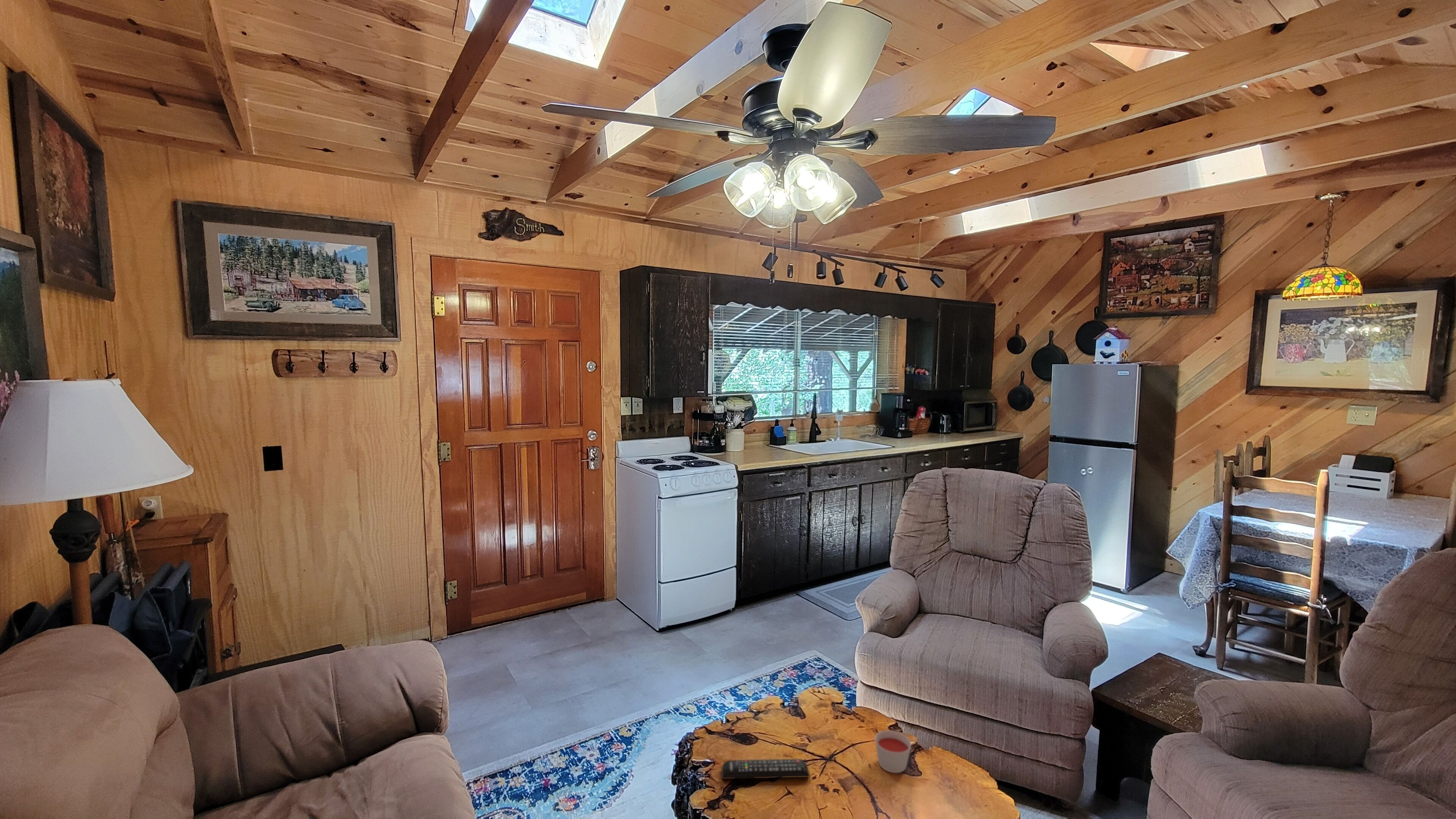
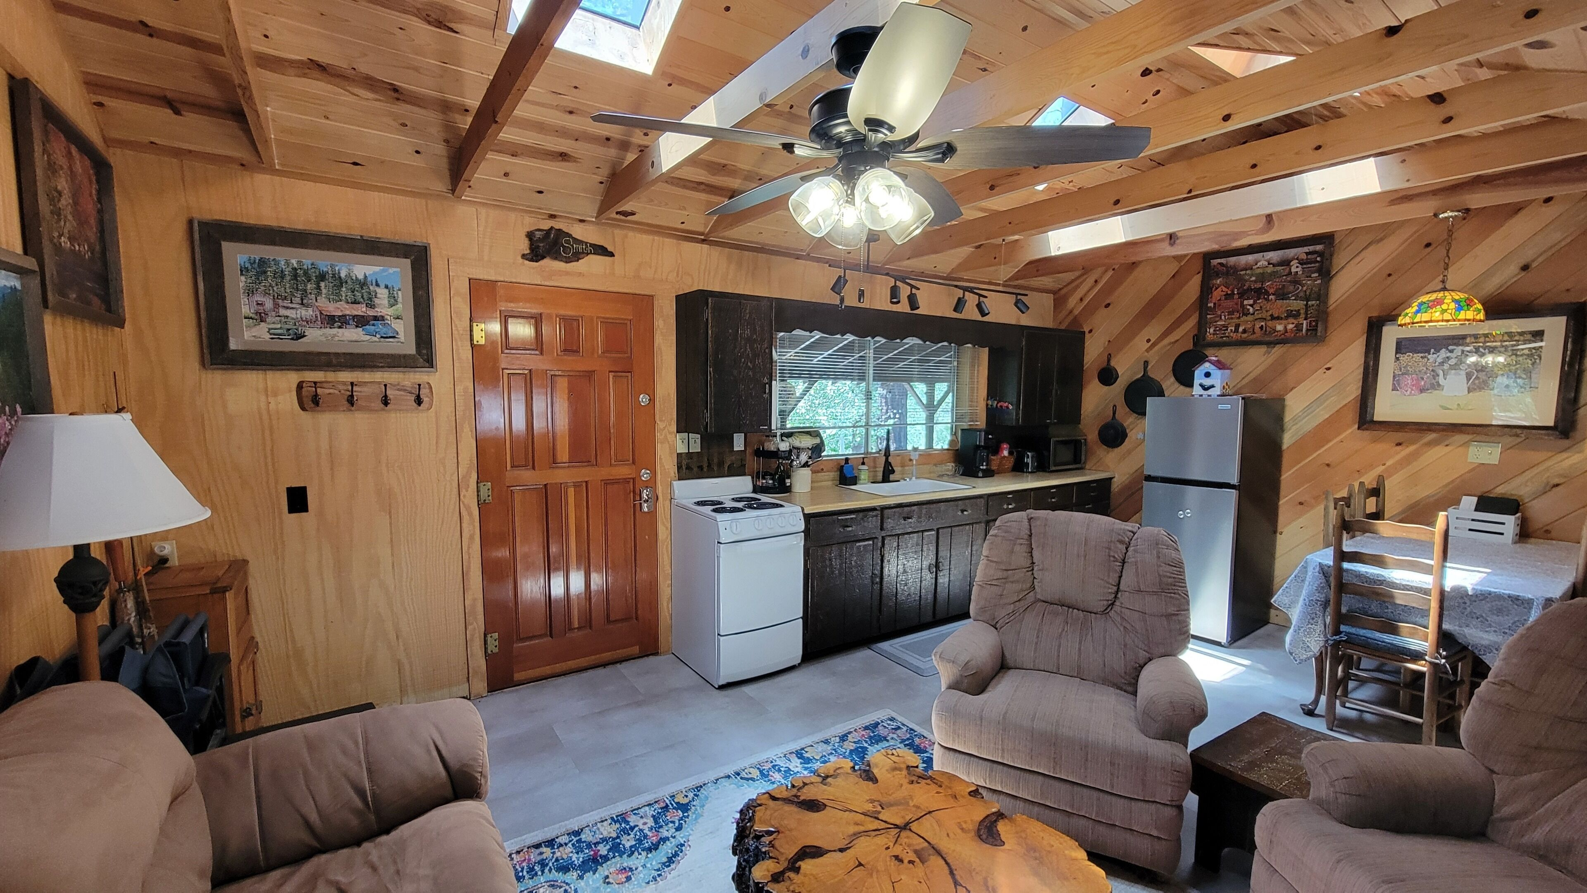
- remote control (765, 770)
- candle (893, 753)
